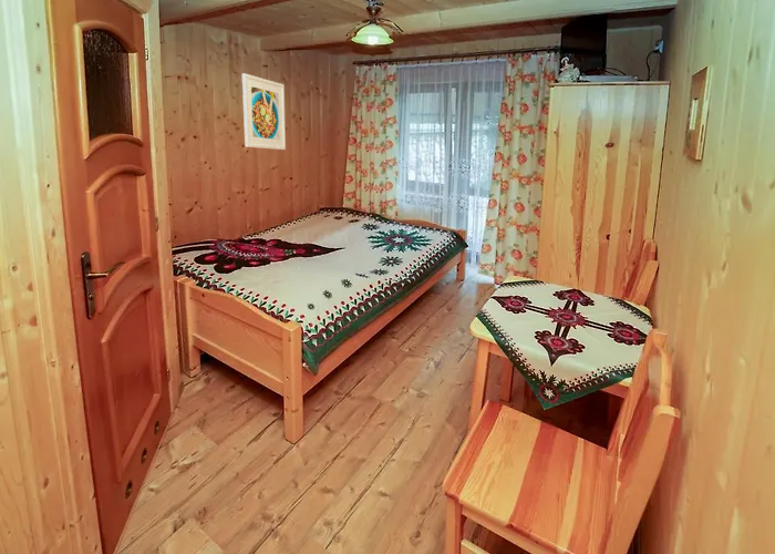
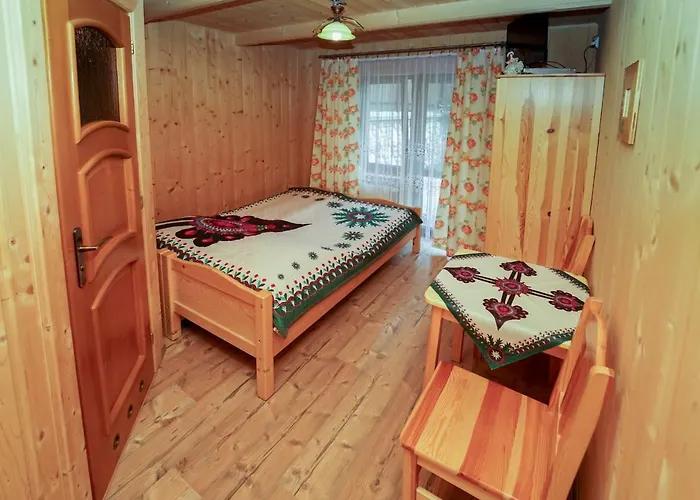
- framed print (265, 114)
